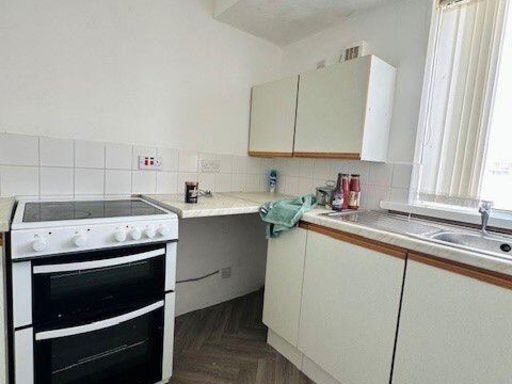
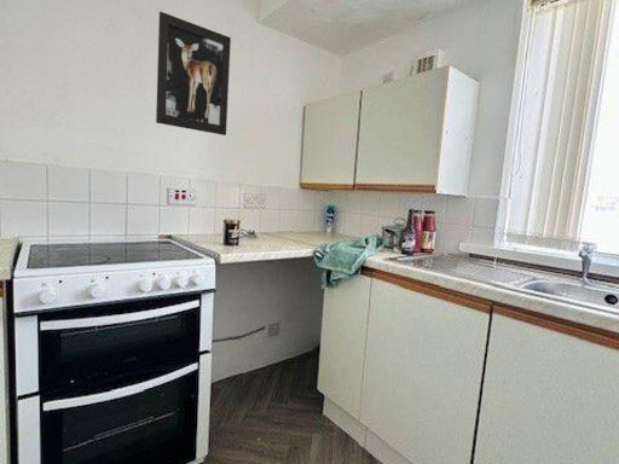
+ wall art (195, 77)
